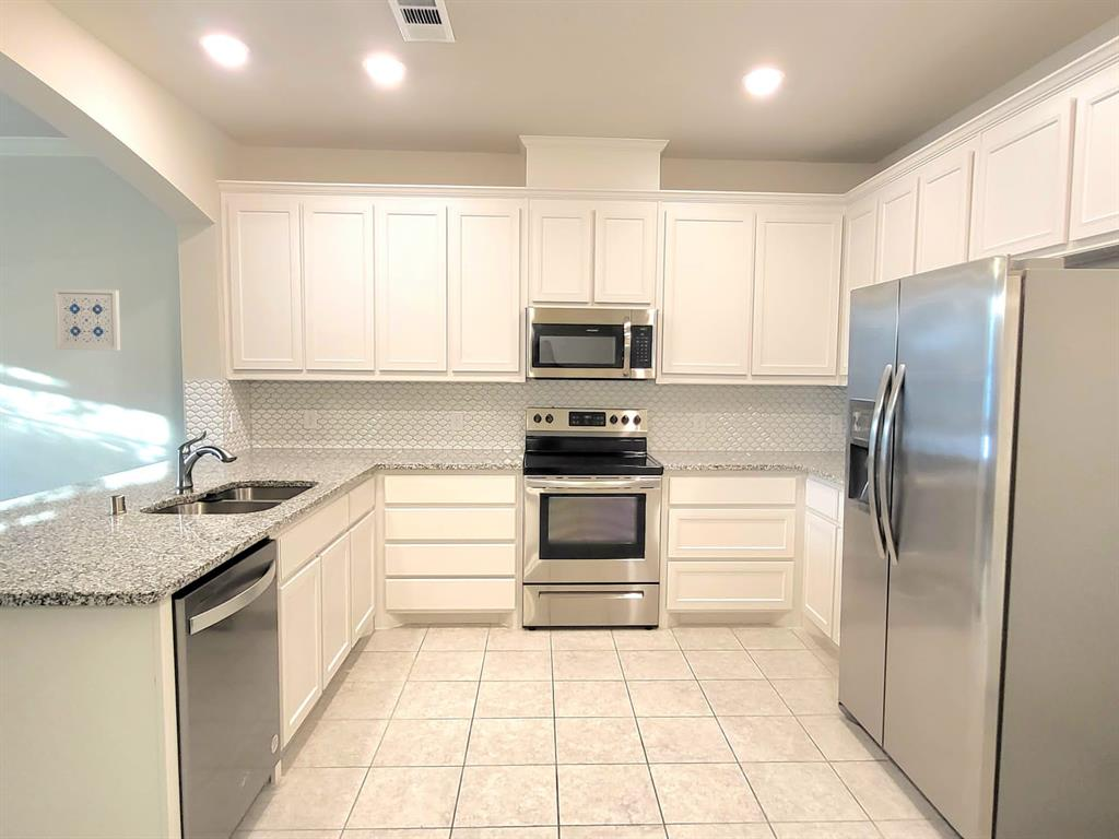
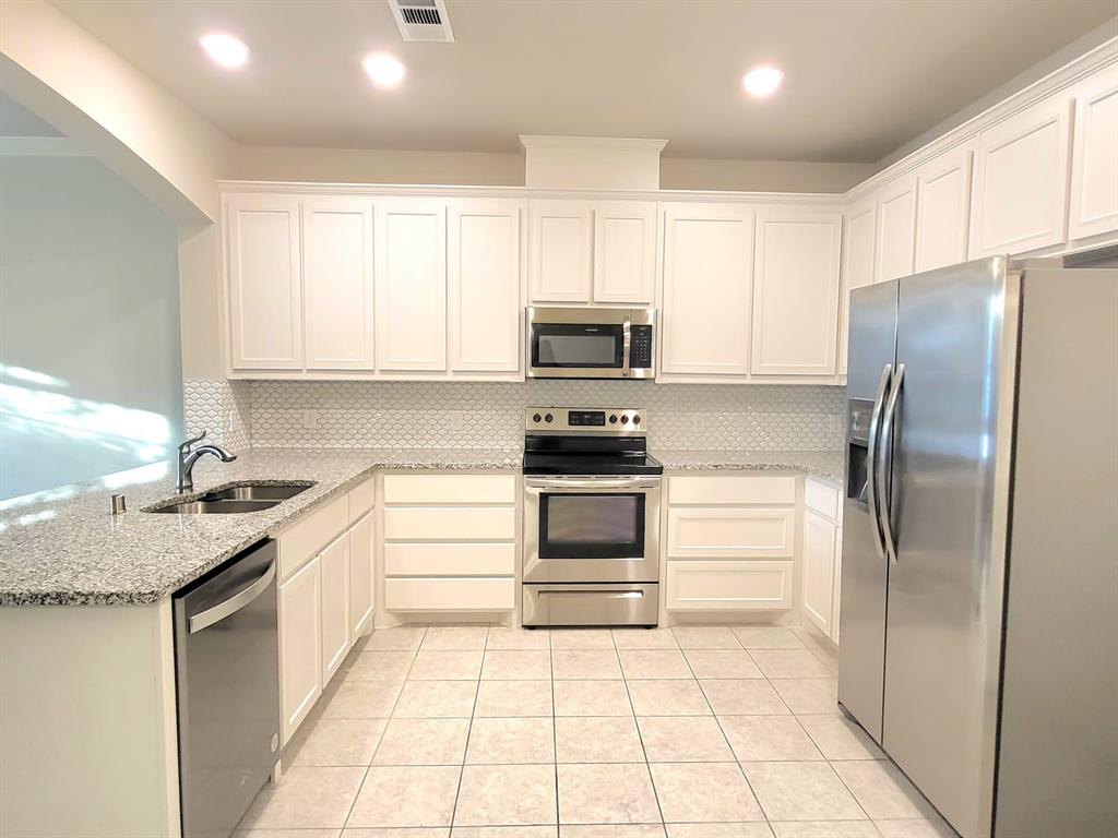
- wall art (86, 319)
